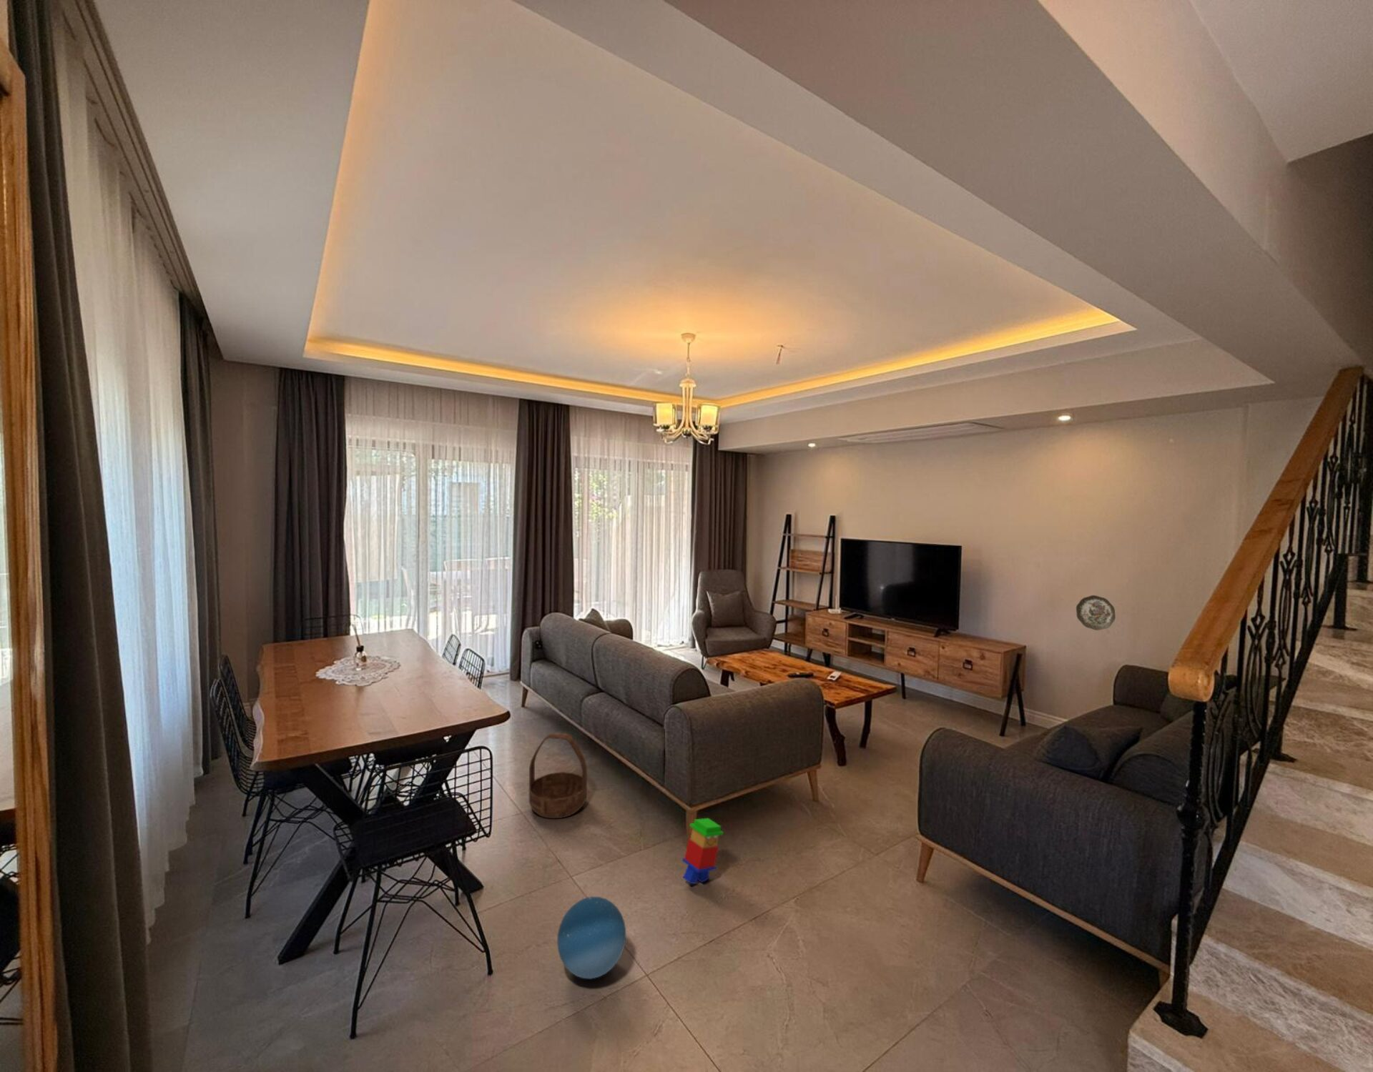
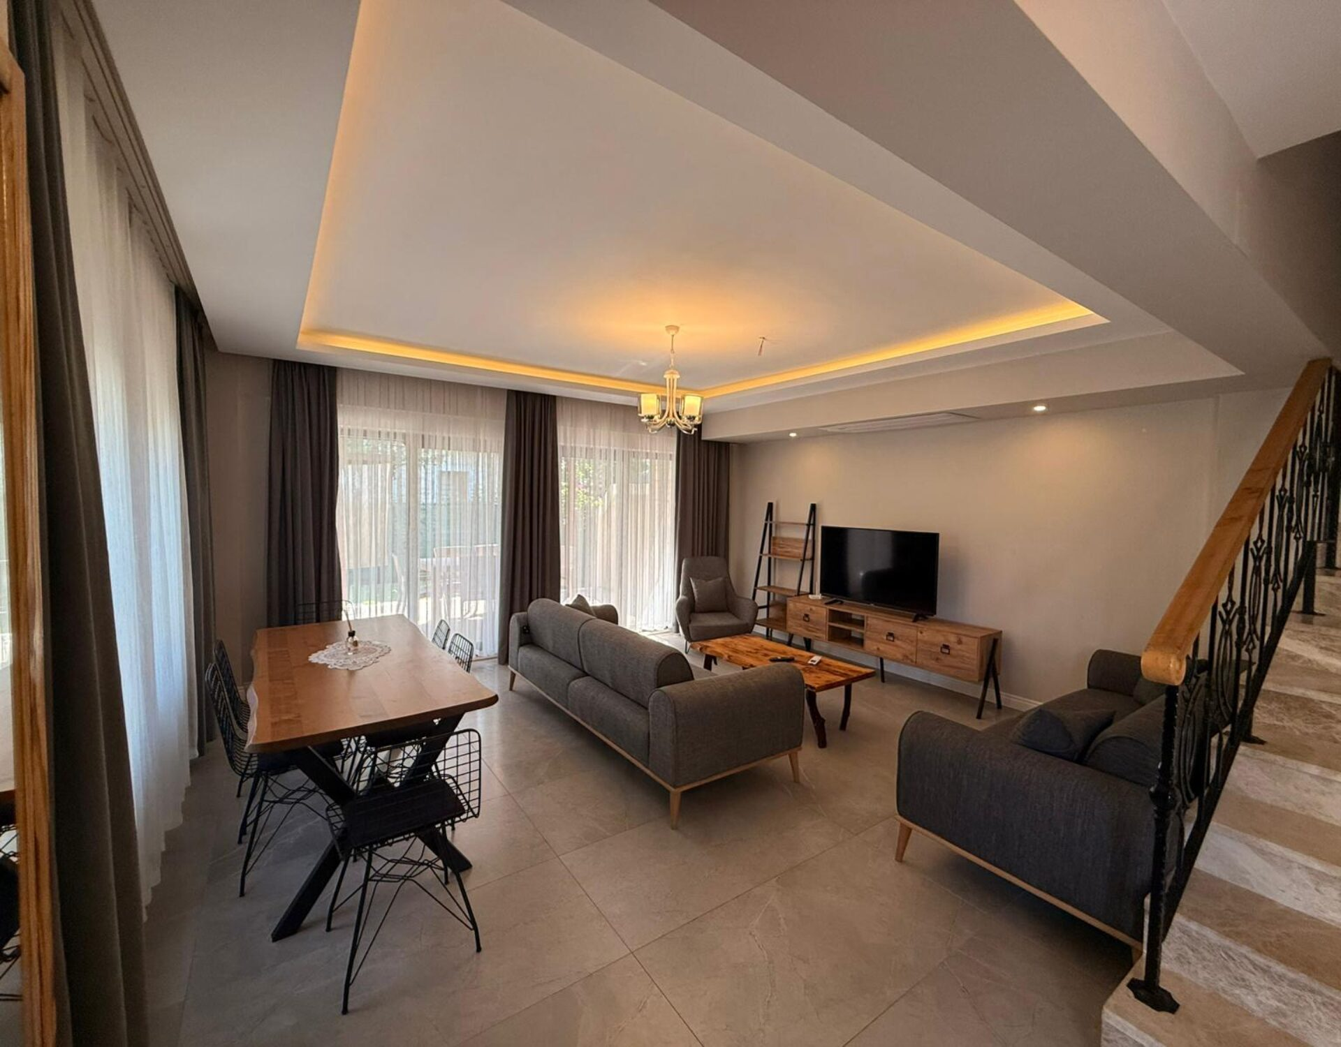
- basket (558, 772)
- decorative plate (1096, 613)
- ball (592, 936)
- stacking toy (701, 851)
